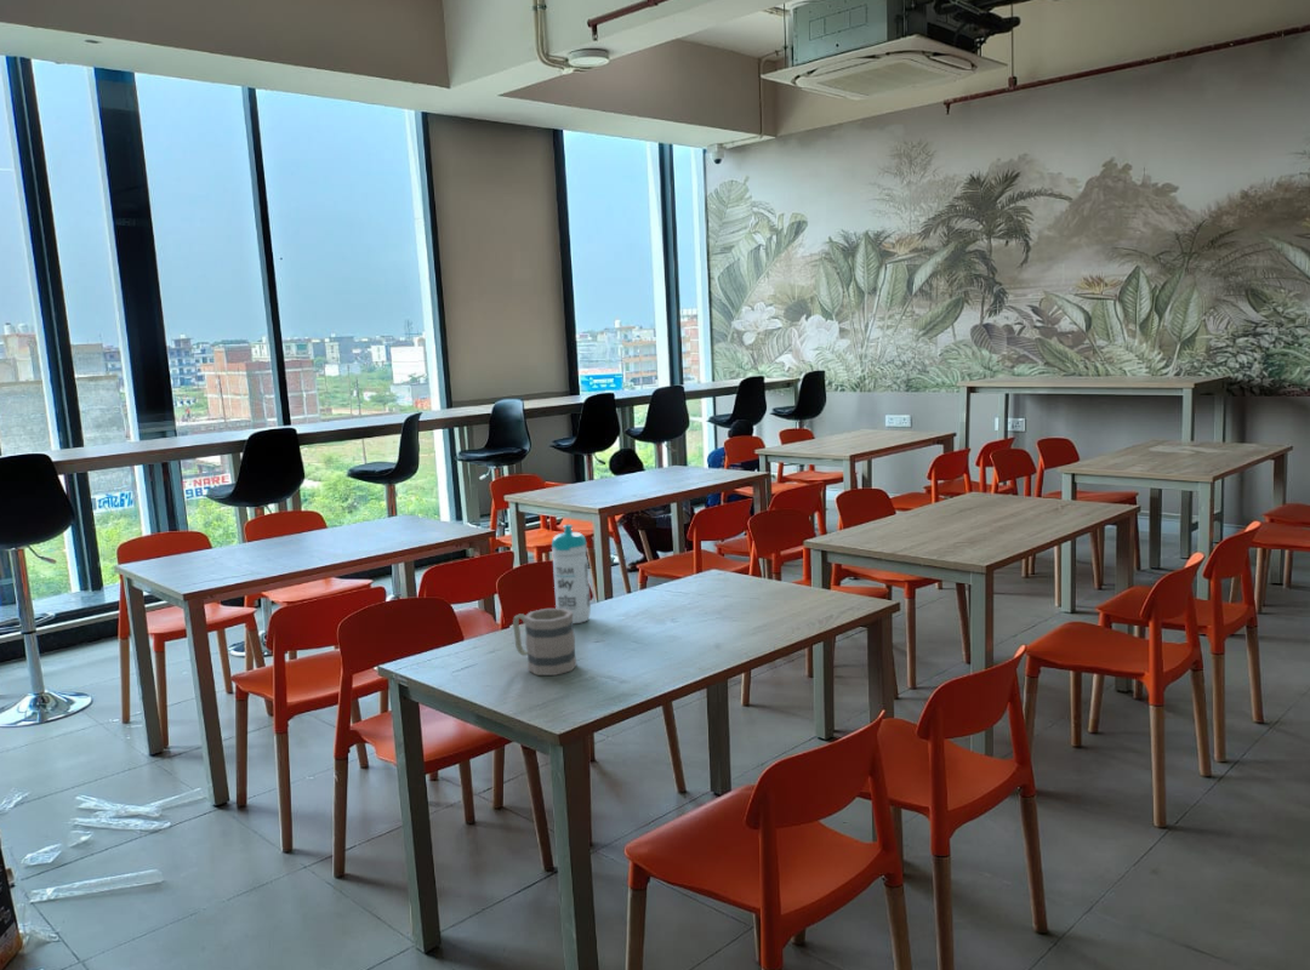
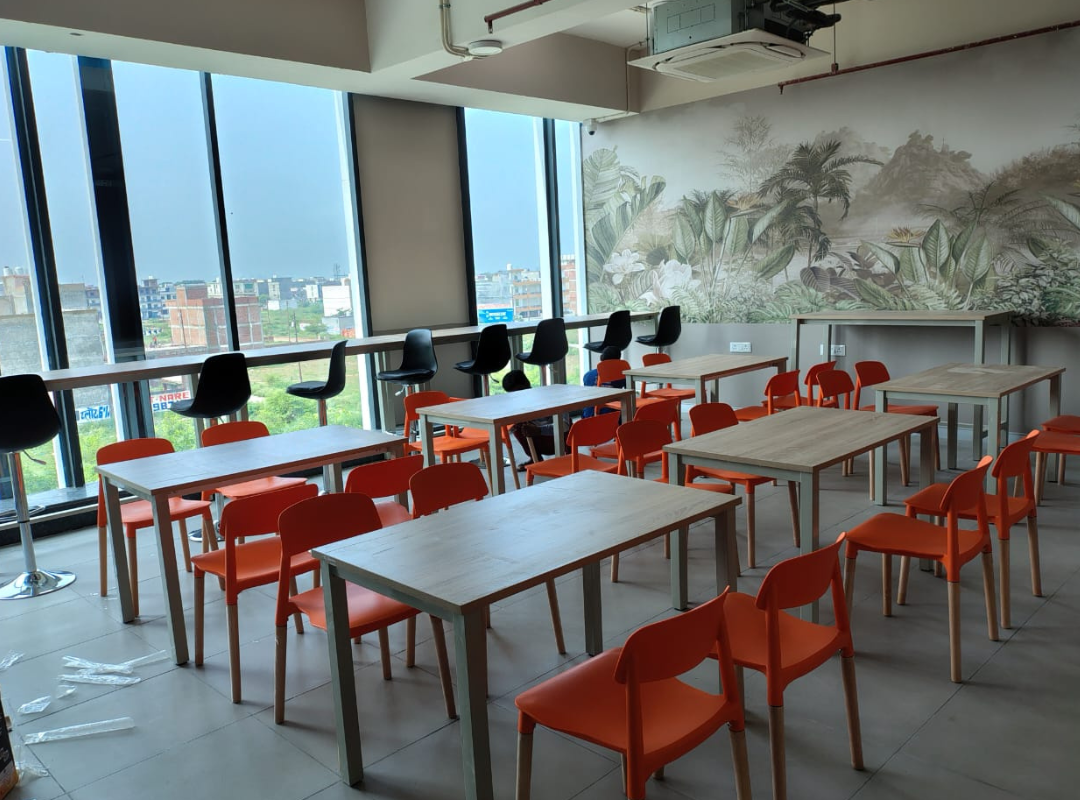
- water bottle (570, 572)
- mug (541, 639)
